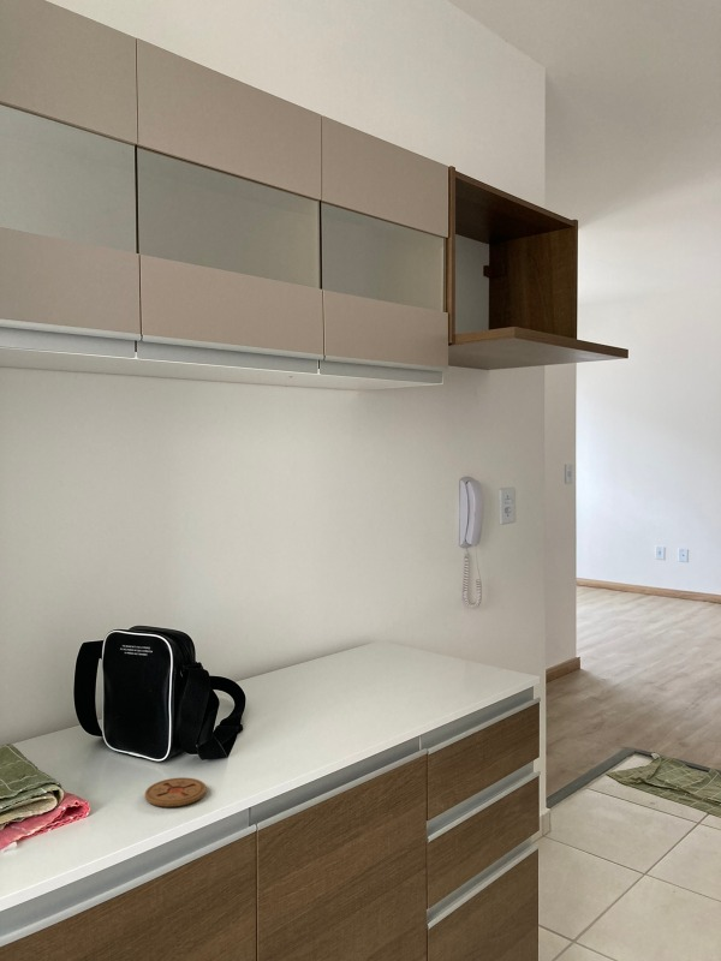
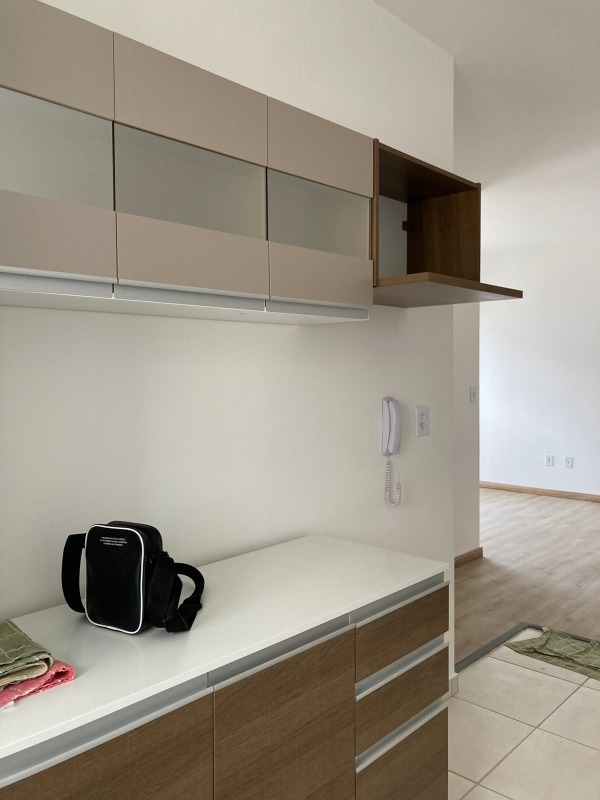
- coaster (175, 792)
